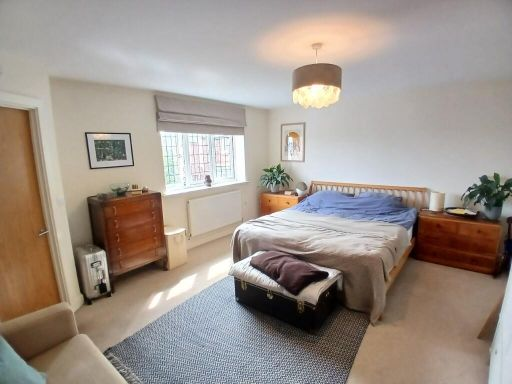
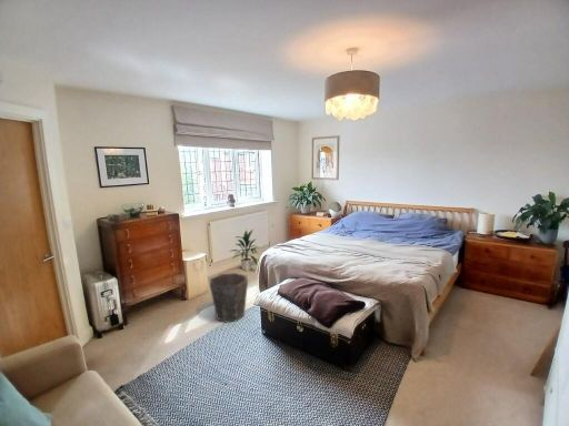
+ indoor plant (246, 250)
+ waste bin (229, 297)
